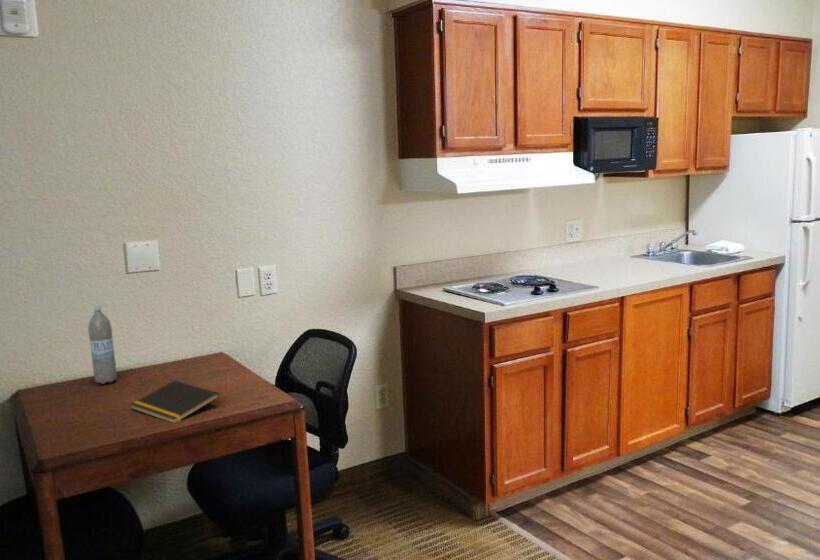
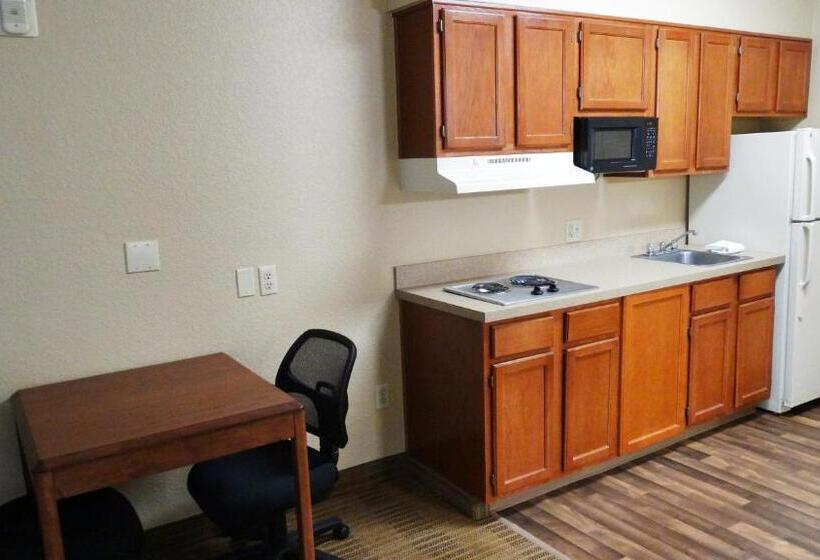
- notepad (174, 400)
- water bottle (101, 344)
